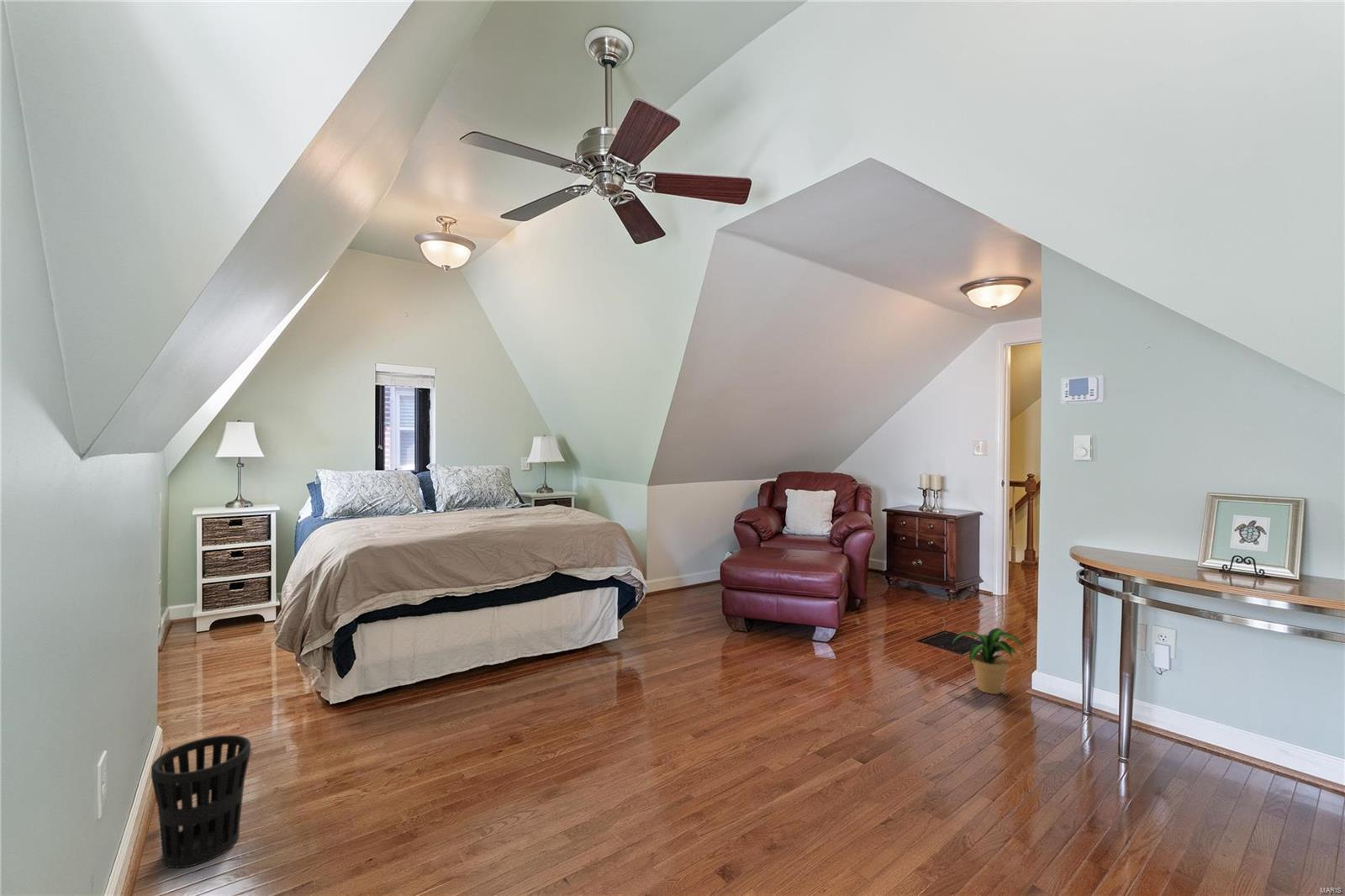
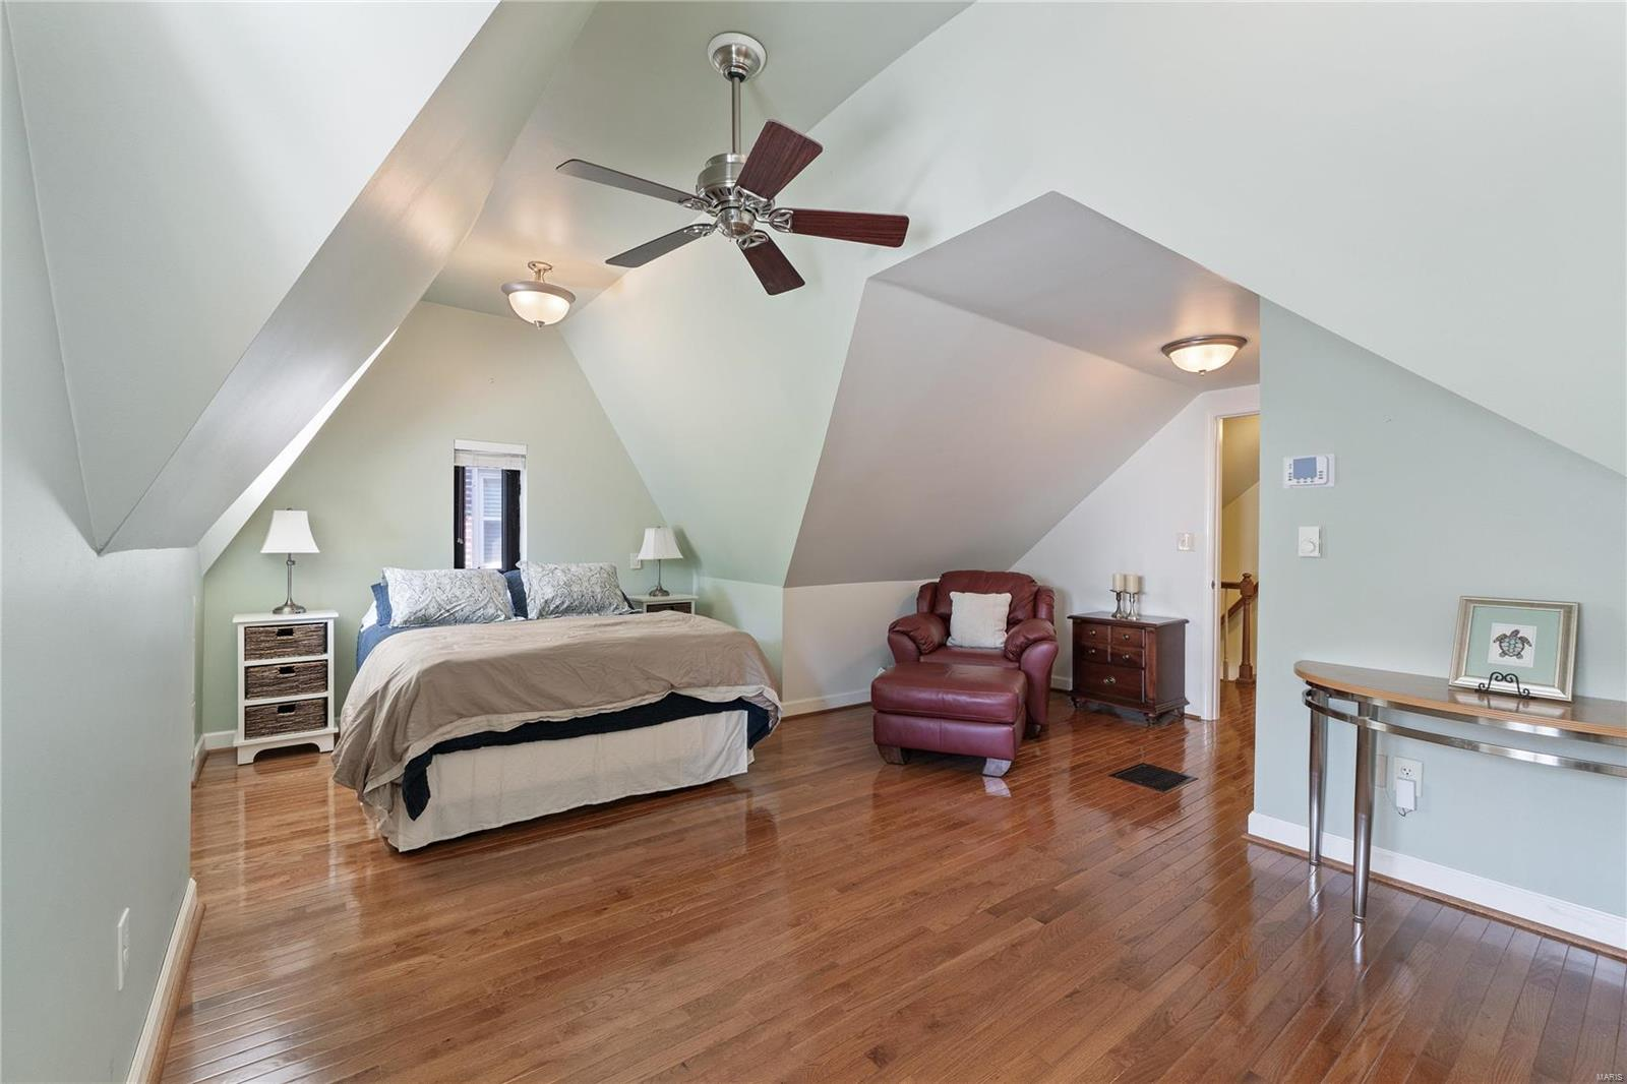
- potted plant (990, 661)
- wastebasket (202, 799)
